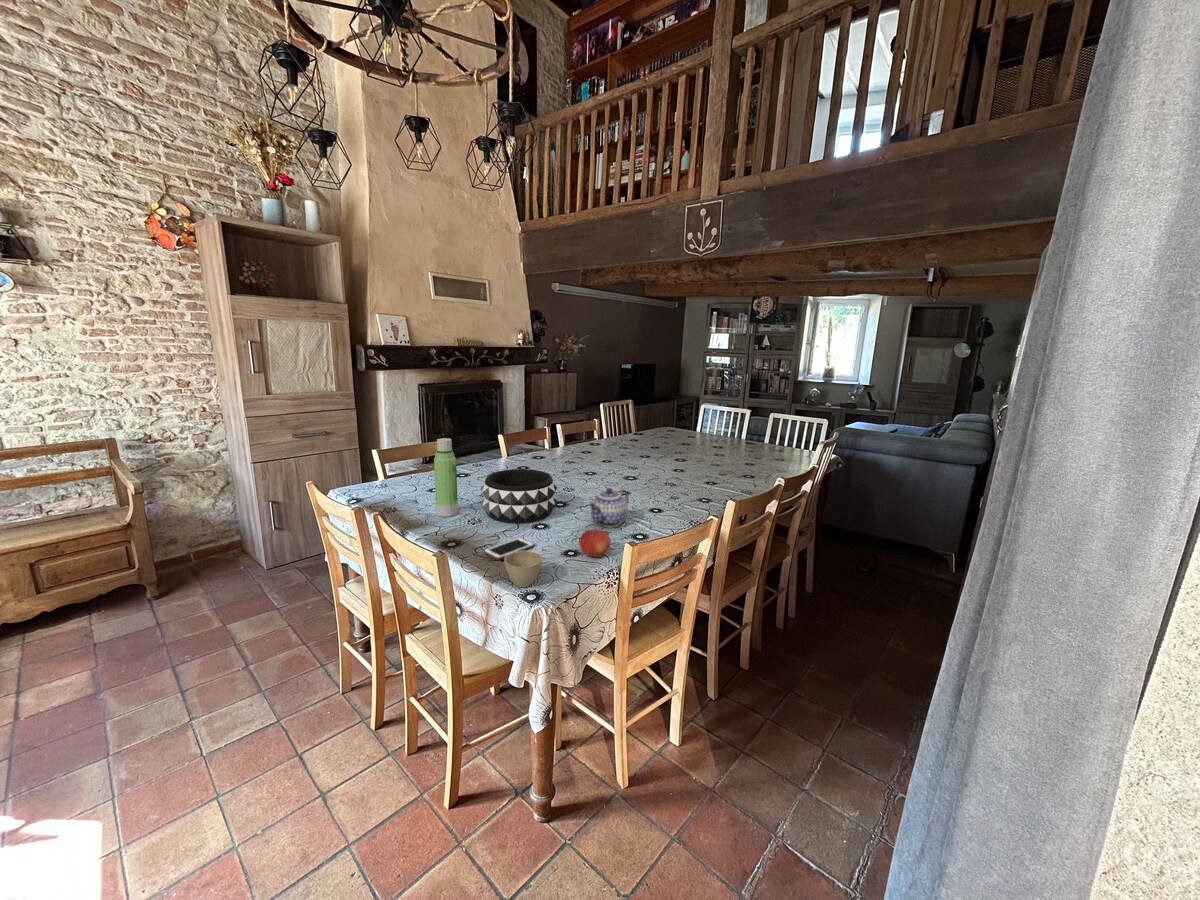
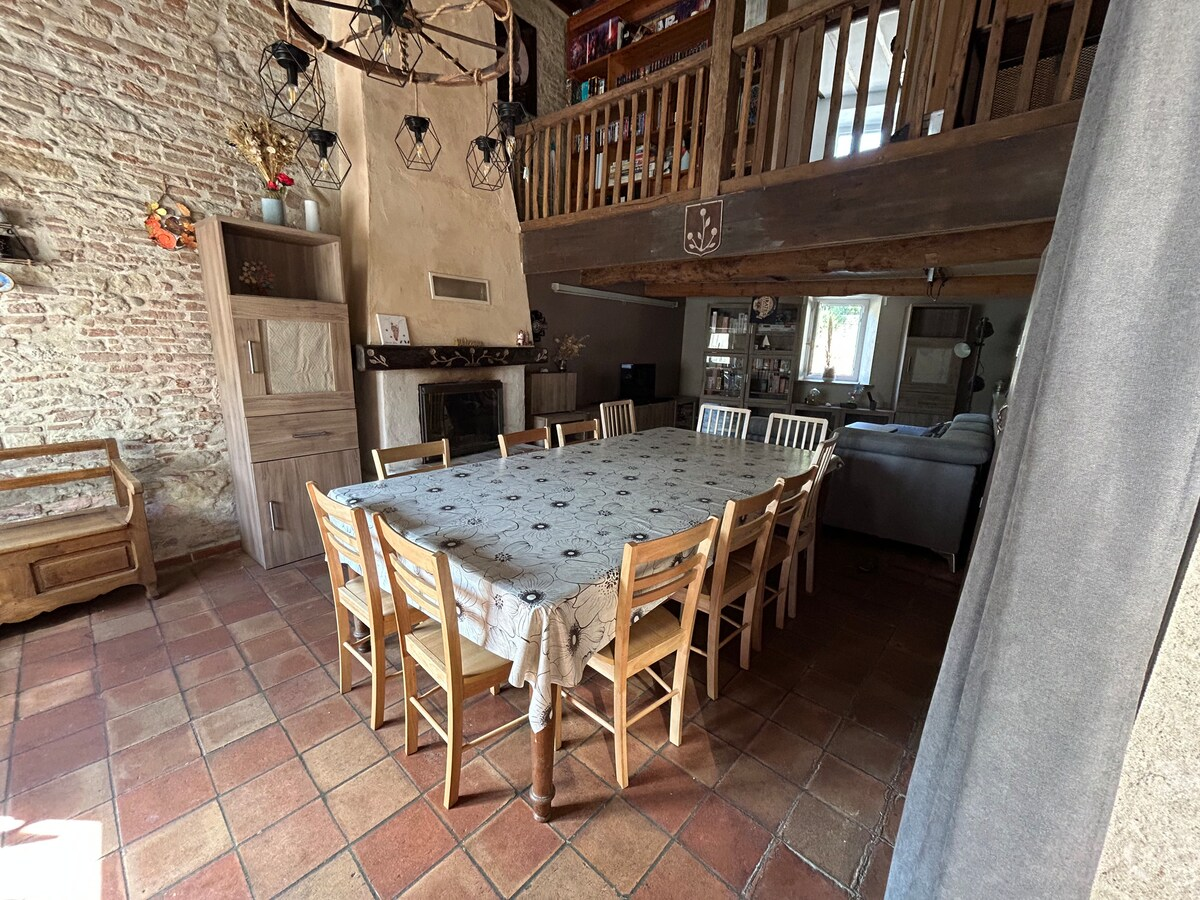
- flower pot (523, 570)
- fruit (594, 541)
- decorative bowl (519, 494)
- water bottle (446, 477)
- cell phone (509, 548)
- teapot (609, 505)
